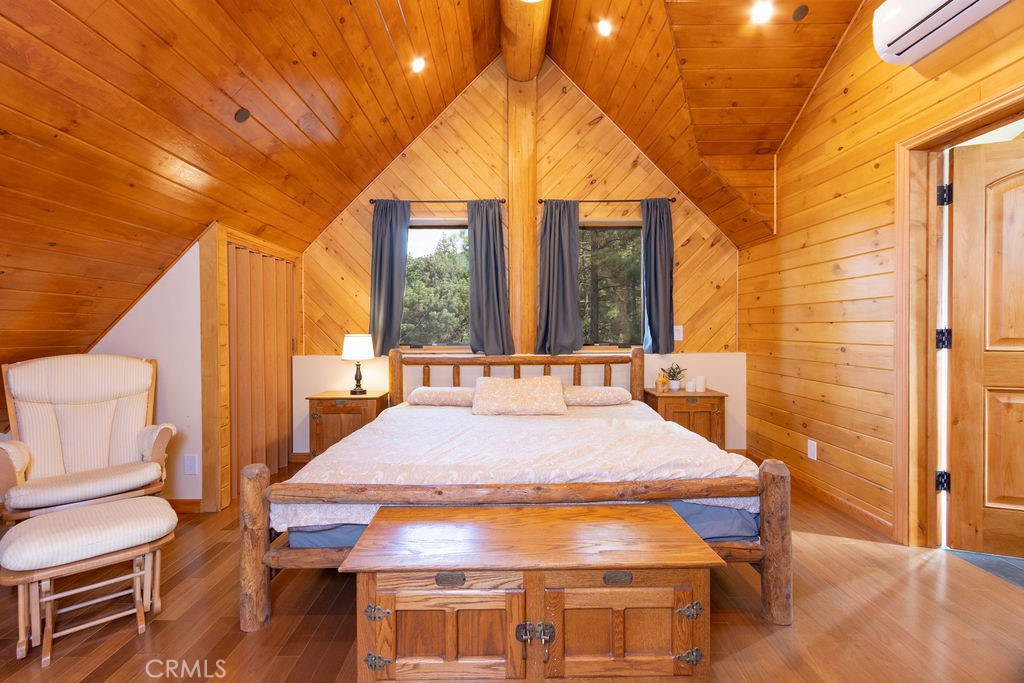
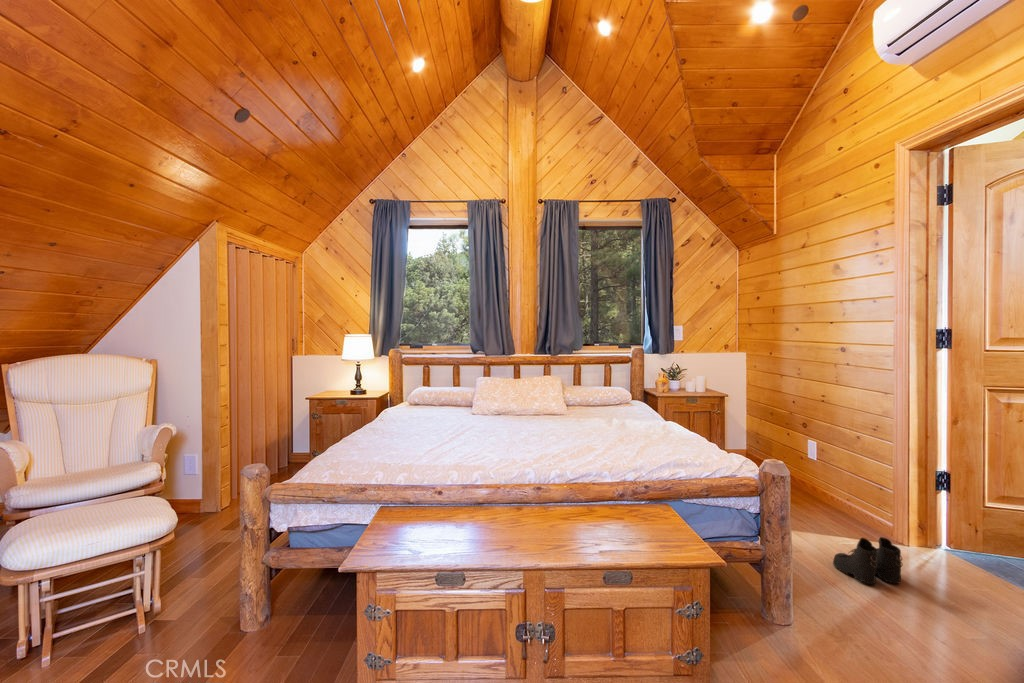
+ boots (866, 554)
